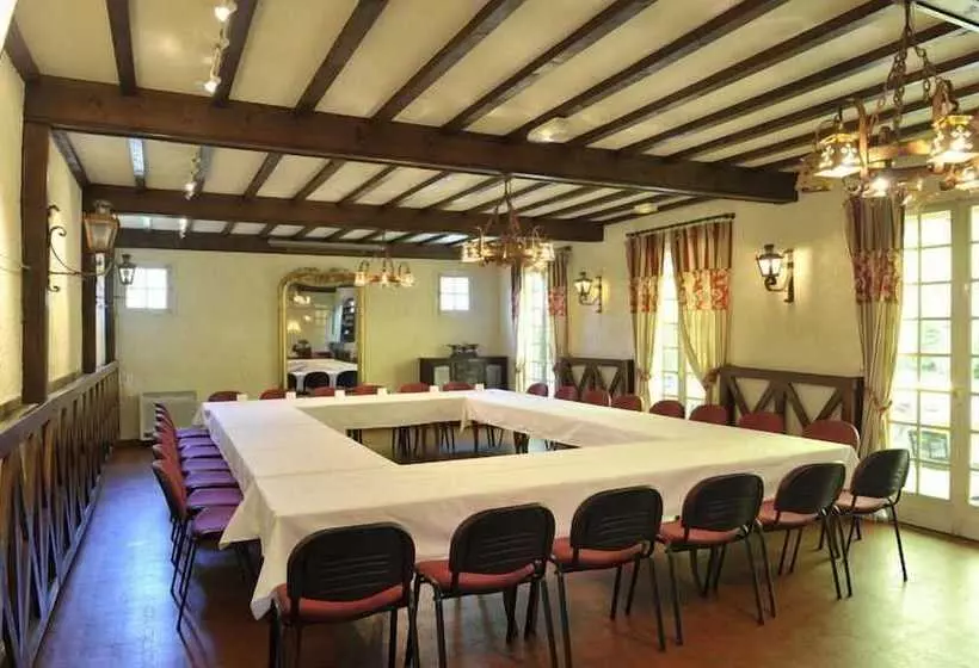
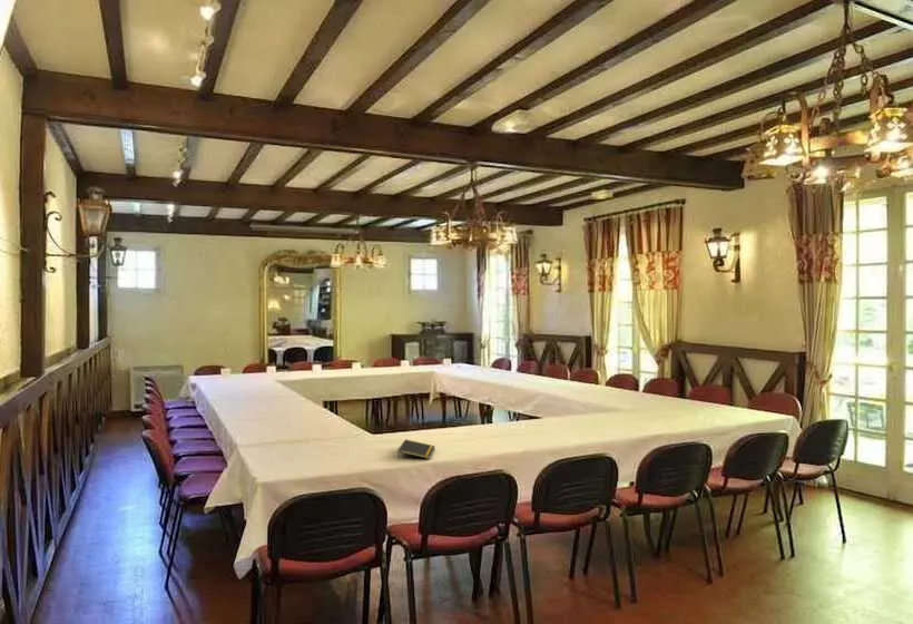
+ notepad (416, 448)
